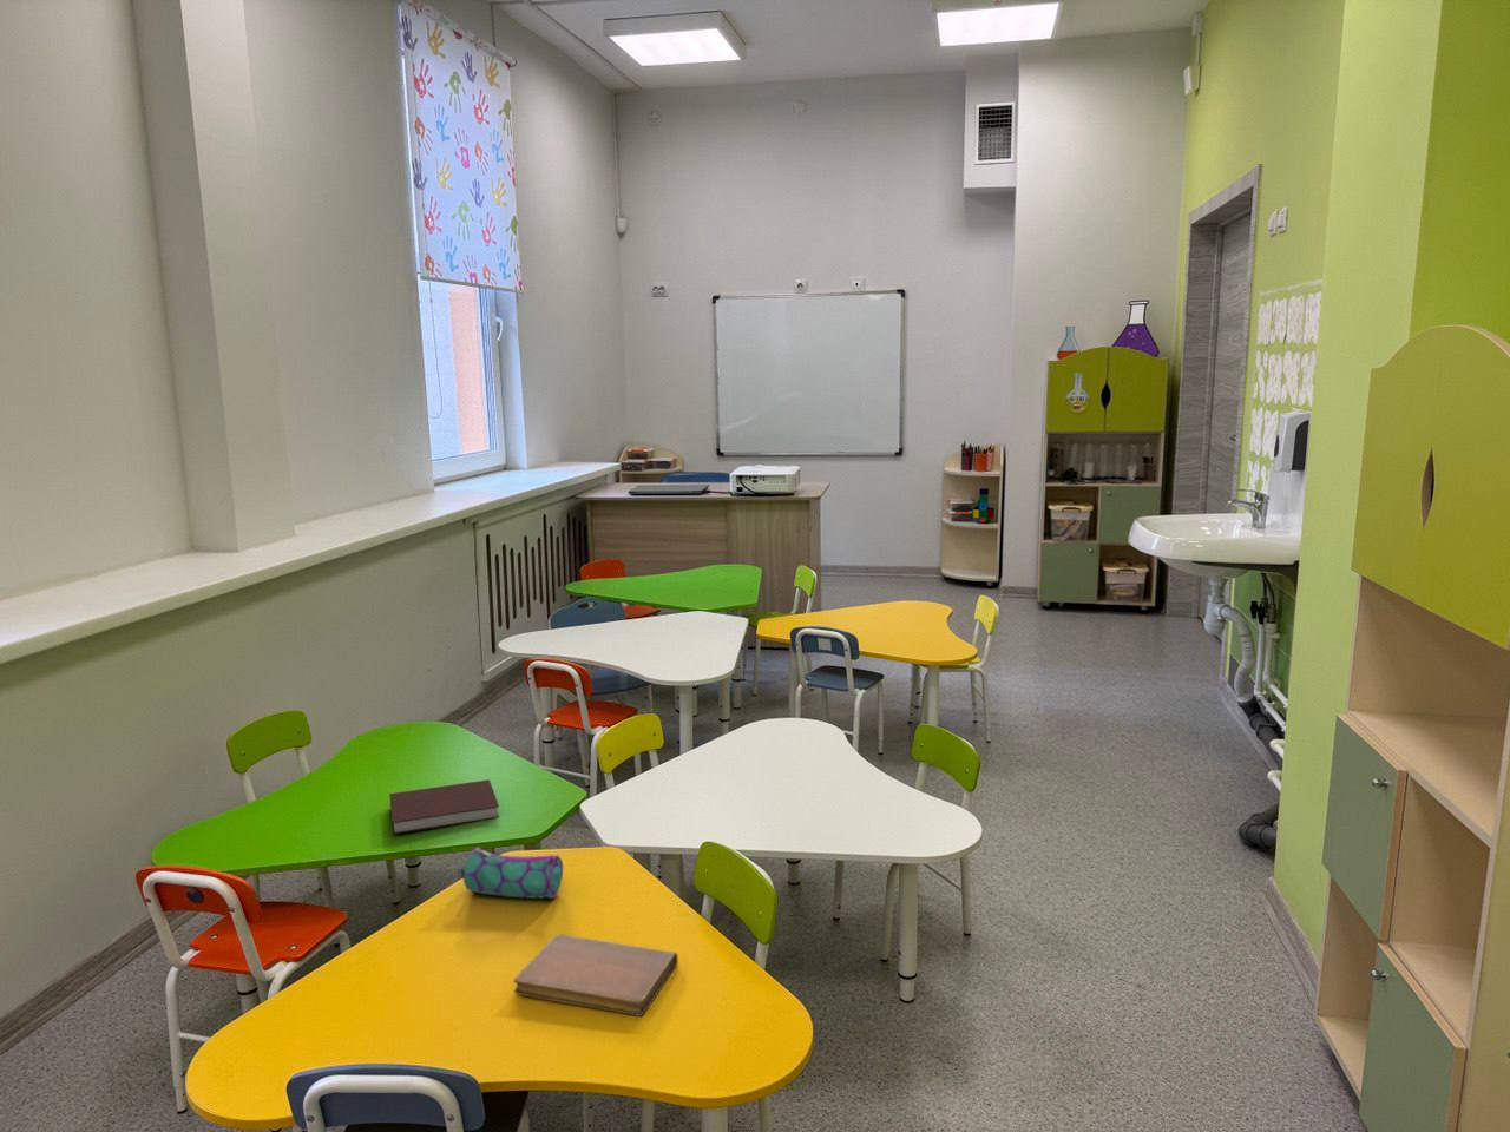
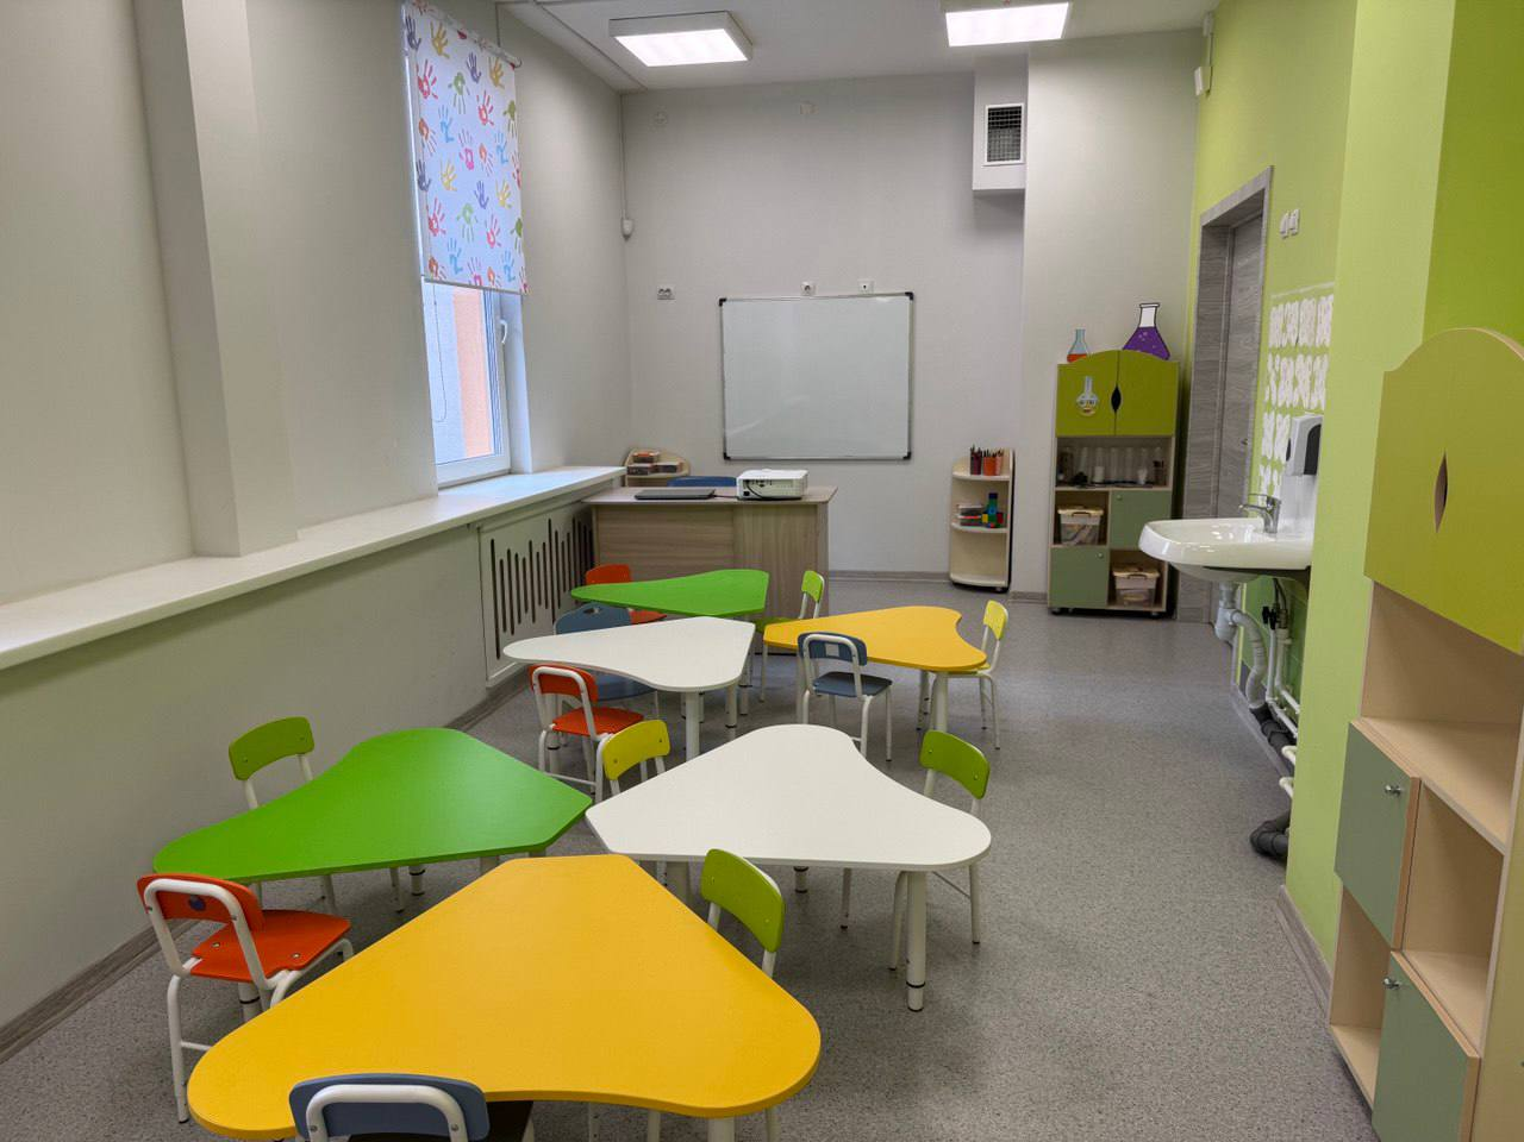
- pencil case (512, 872)
- notebook (597, 971)
- notebook (443, 805)
